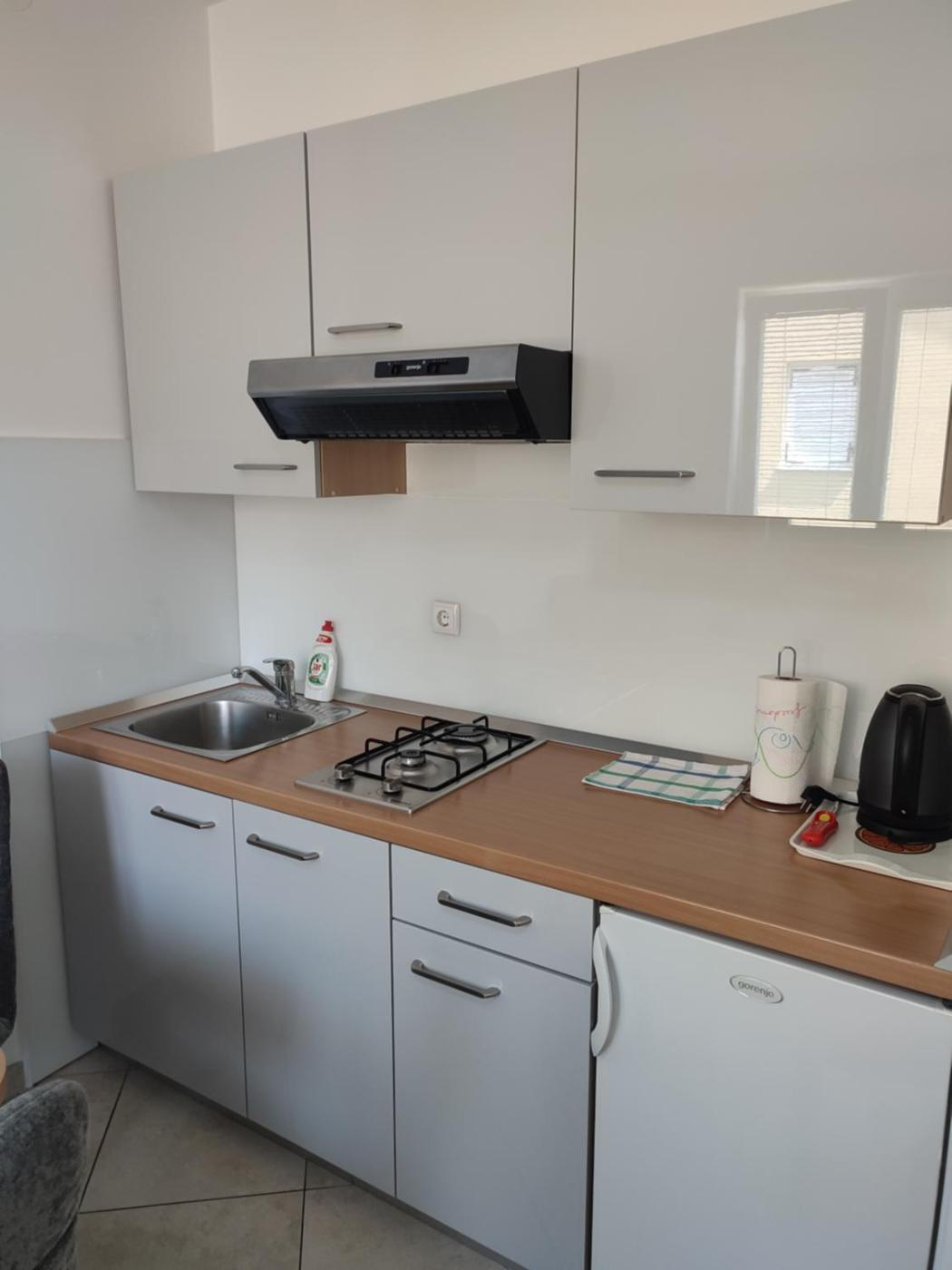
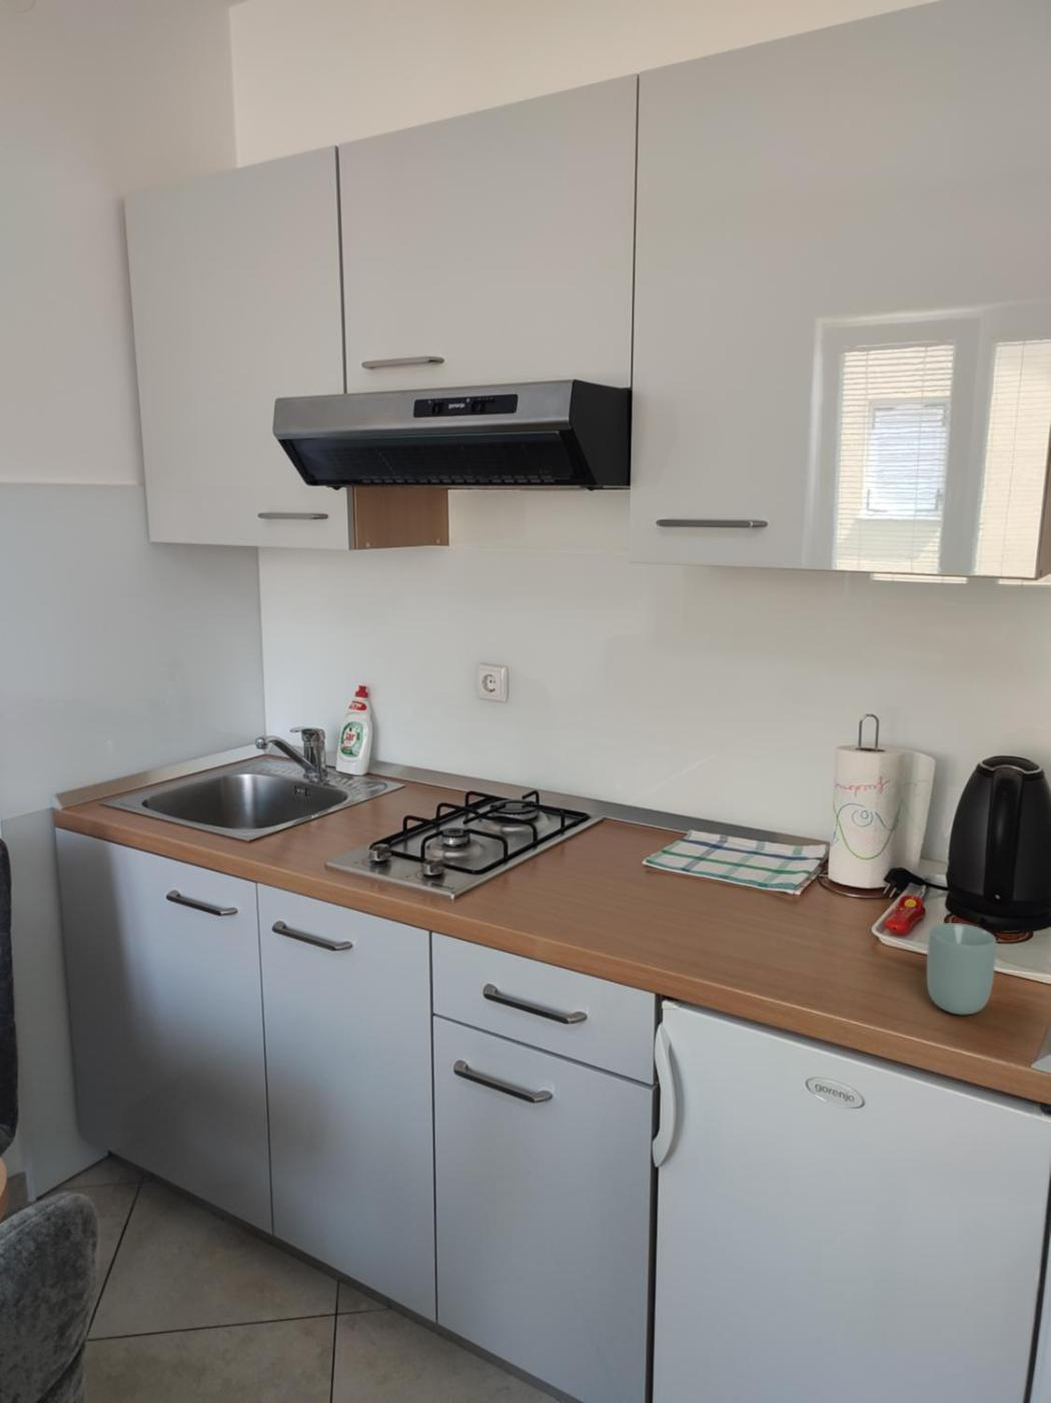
+ cup (959, 971)
